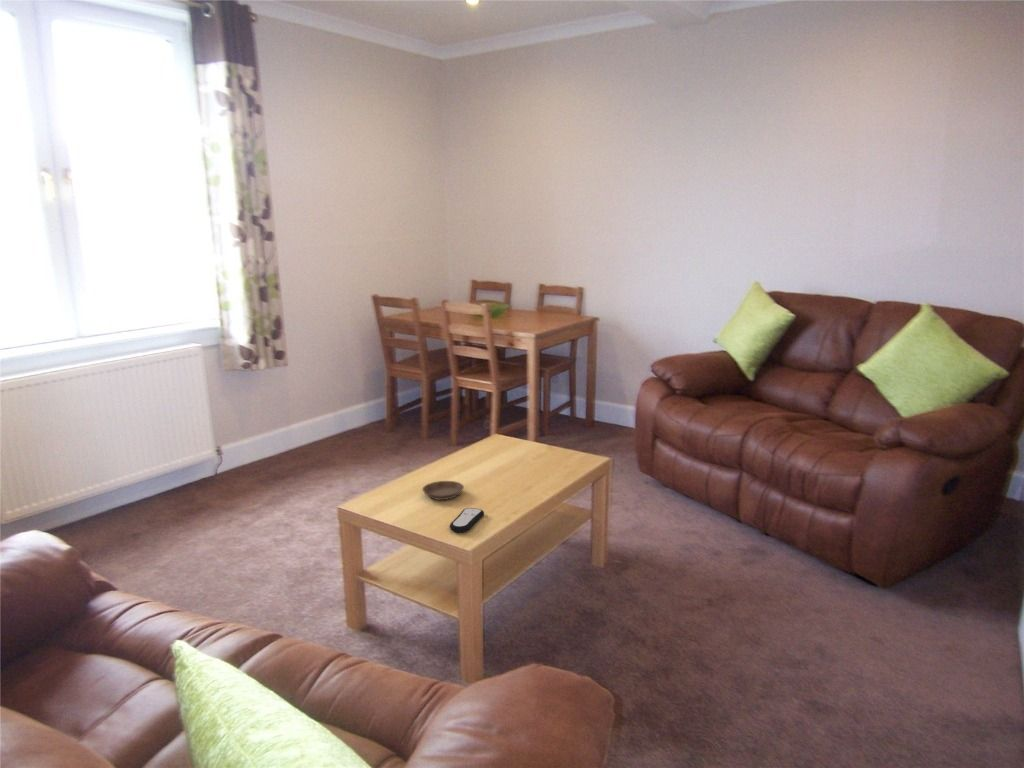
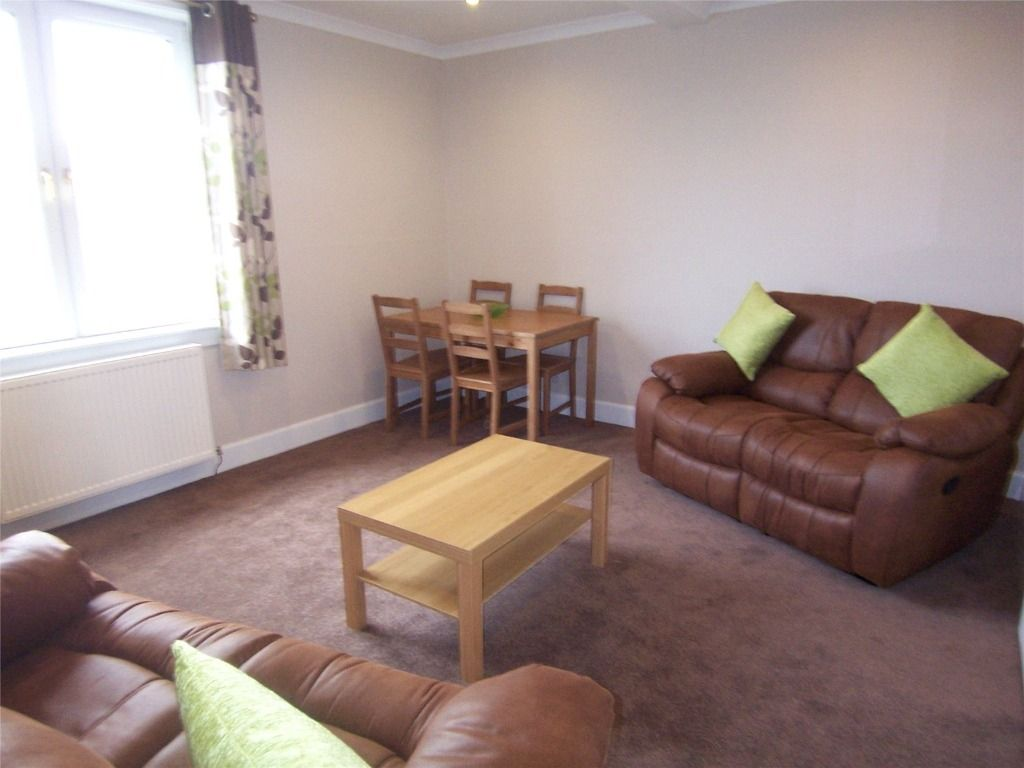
- remote control (466, 519)
- saucer (443, 491)
